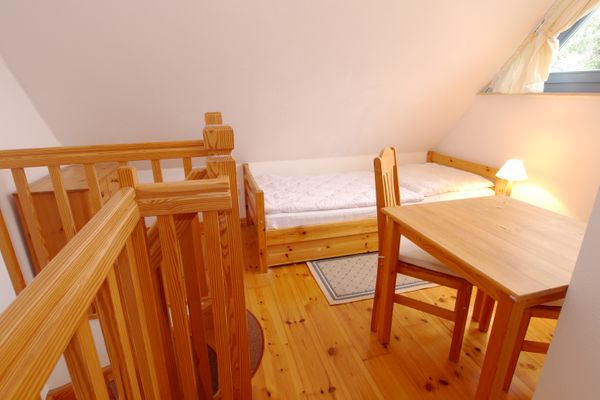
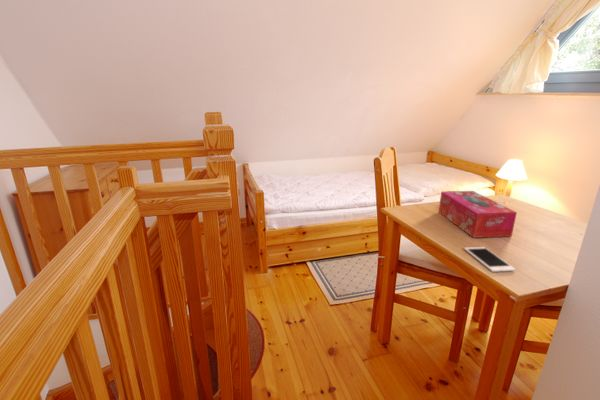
+ tissue box (473, 212)
+ cell phone (487, 258)
